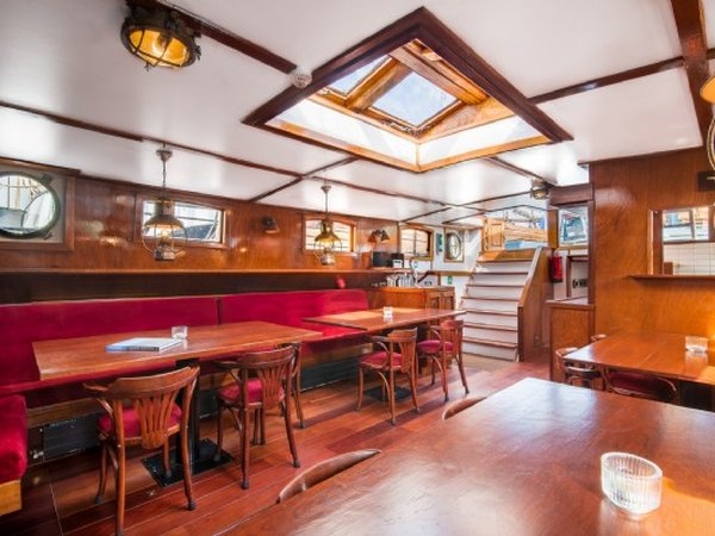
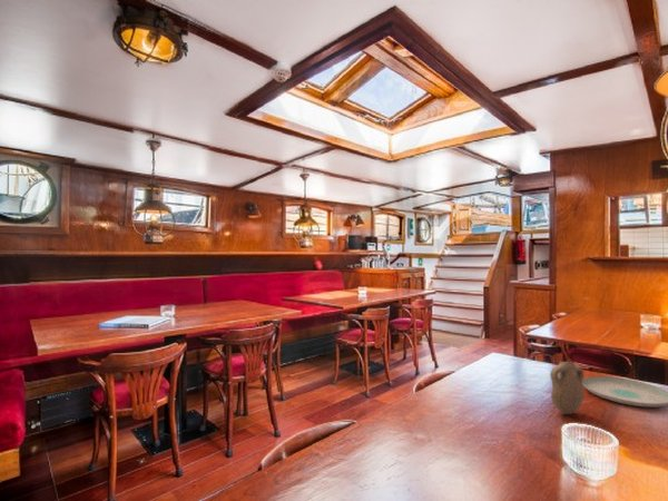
+ plate (625, 391)
+ pilgrim flask (568, 386)
